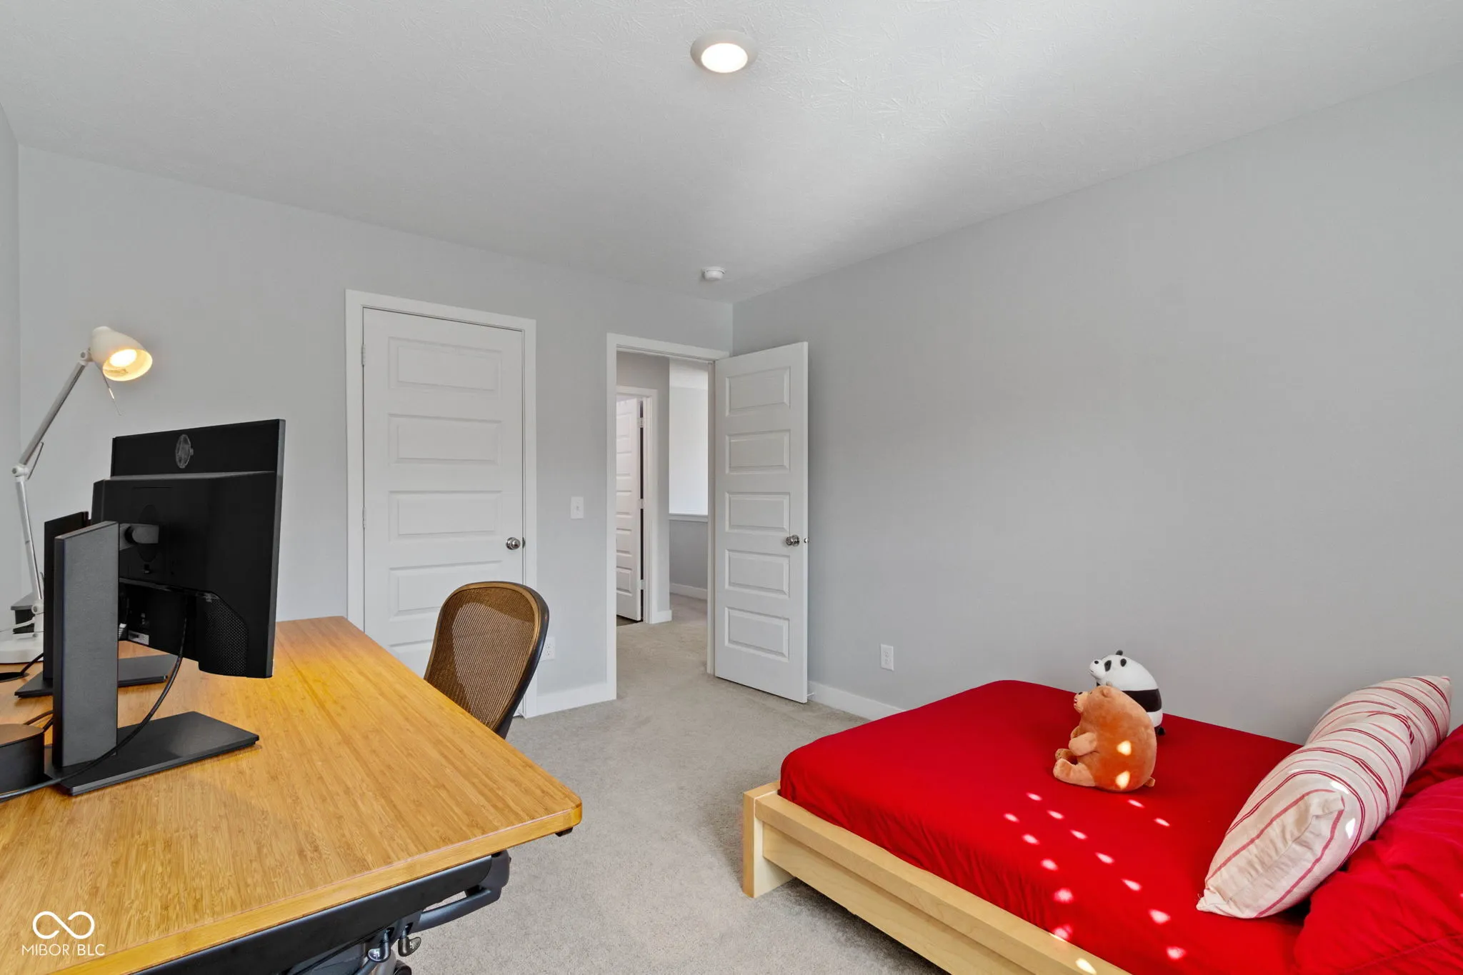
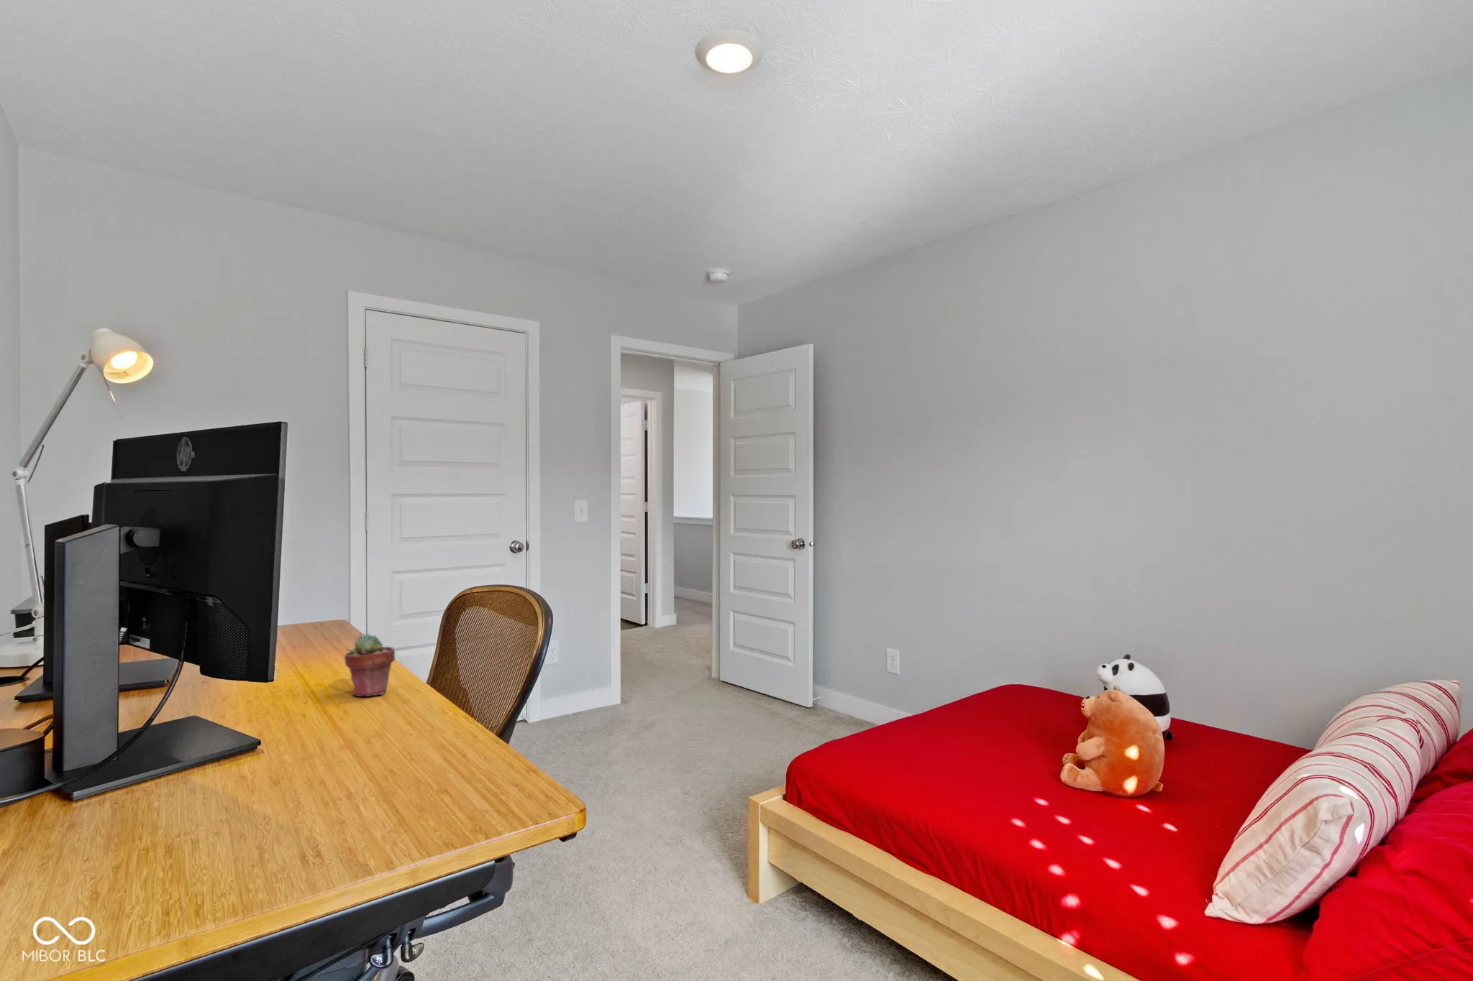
+ potted succulent (370, 662)
